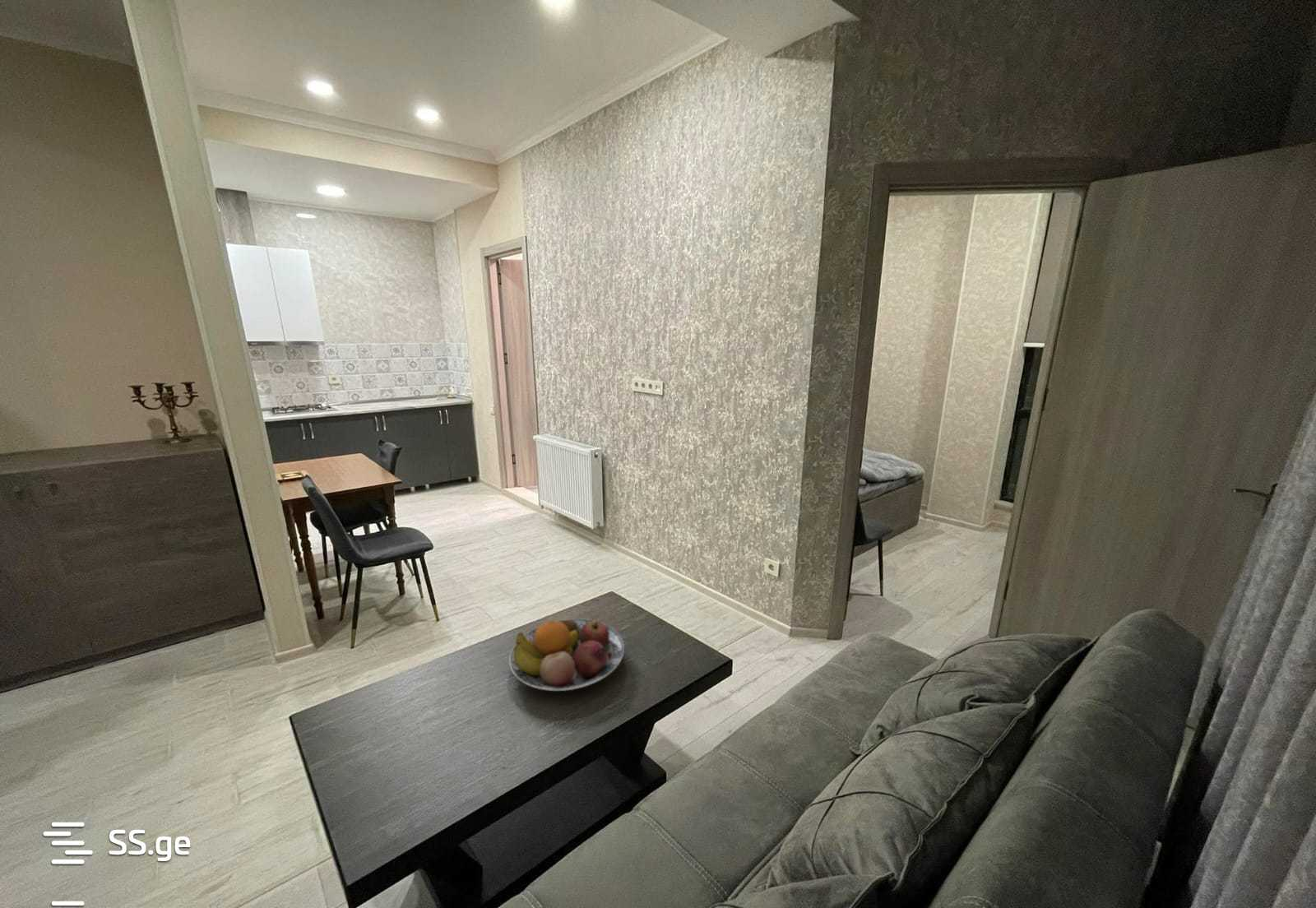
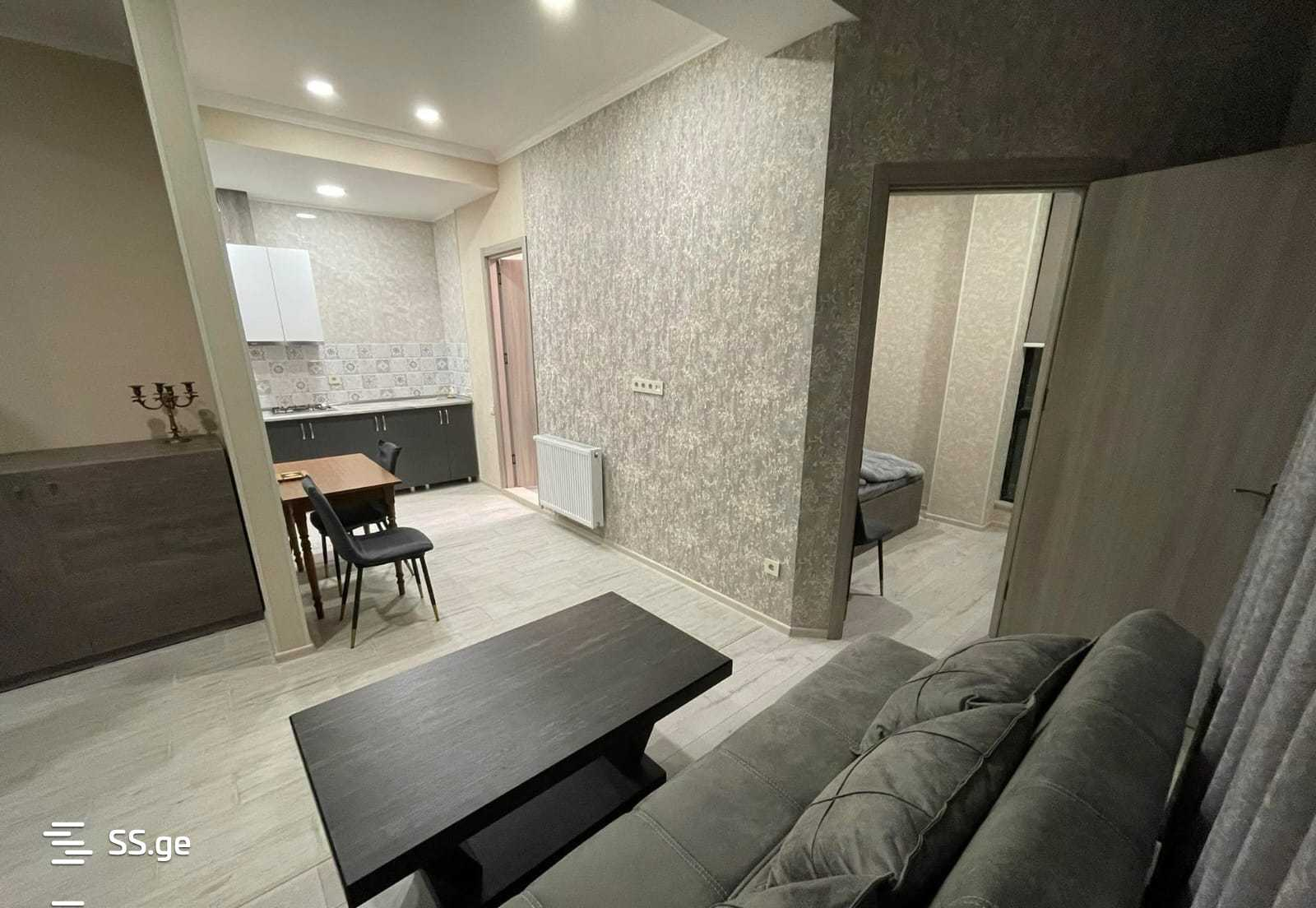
- fruit bowl (568, 646)
